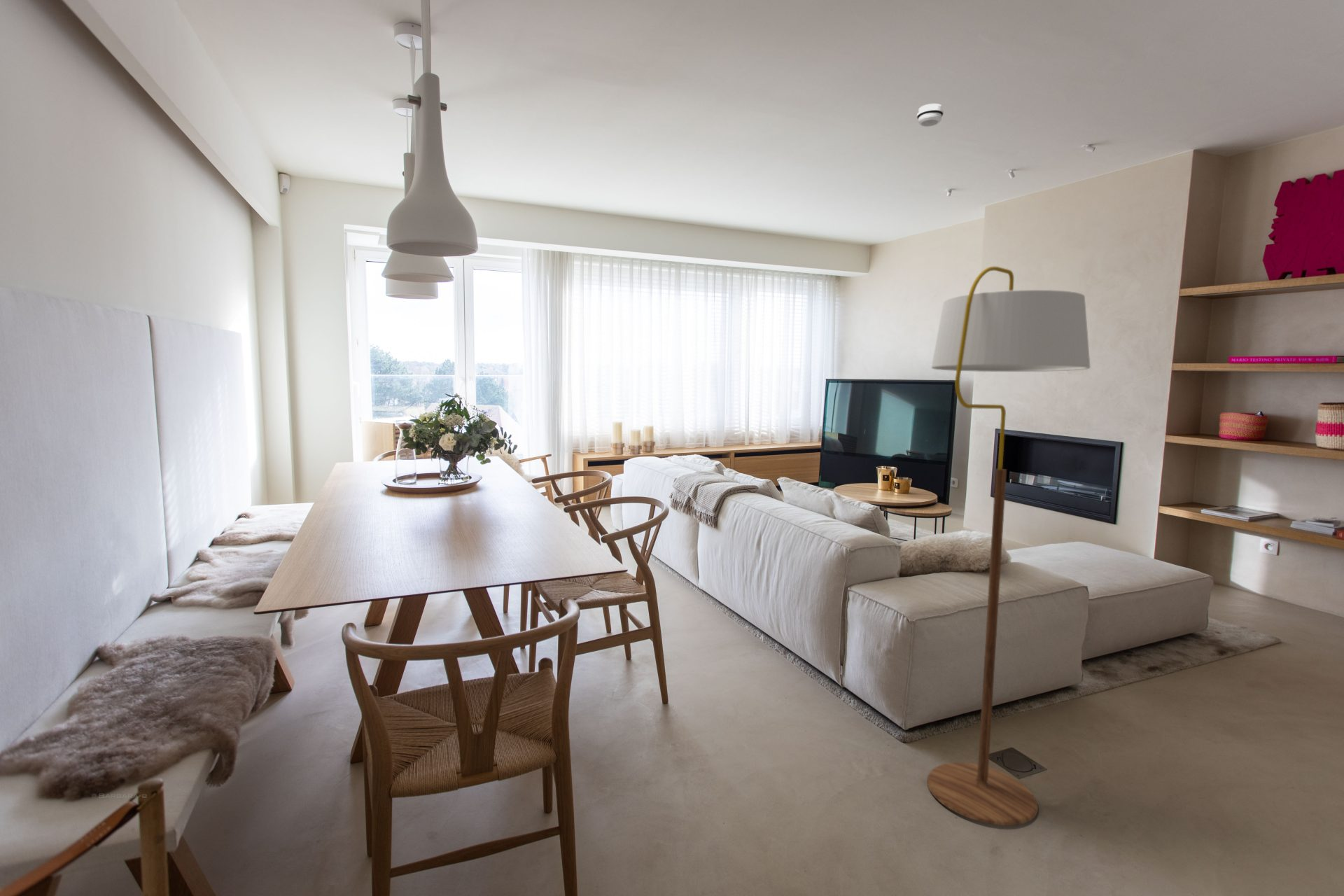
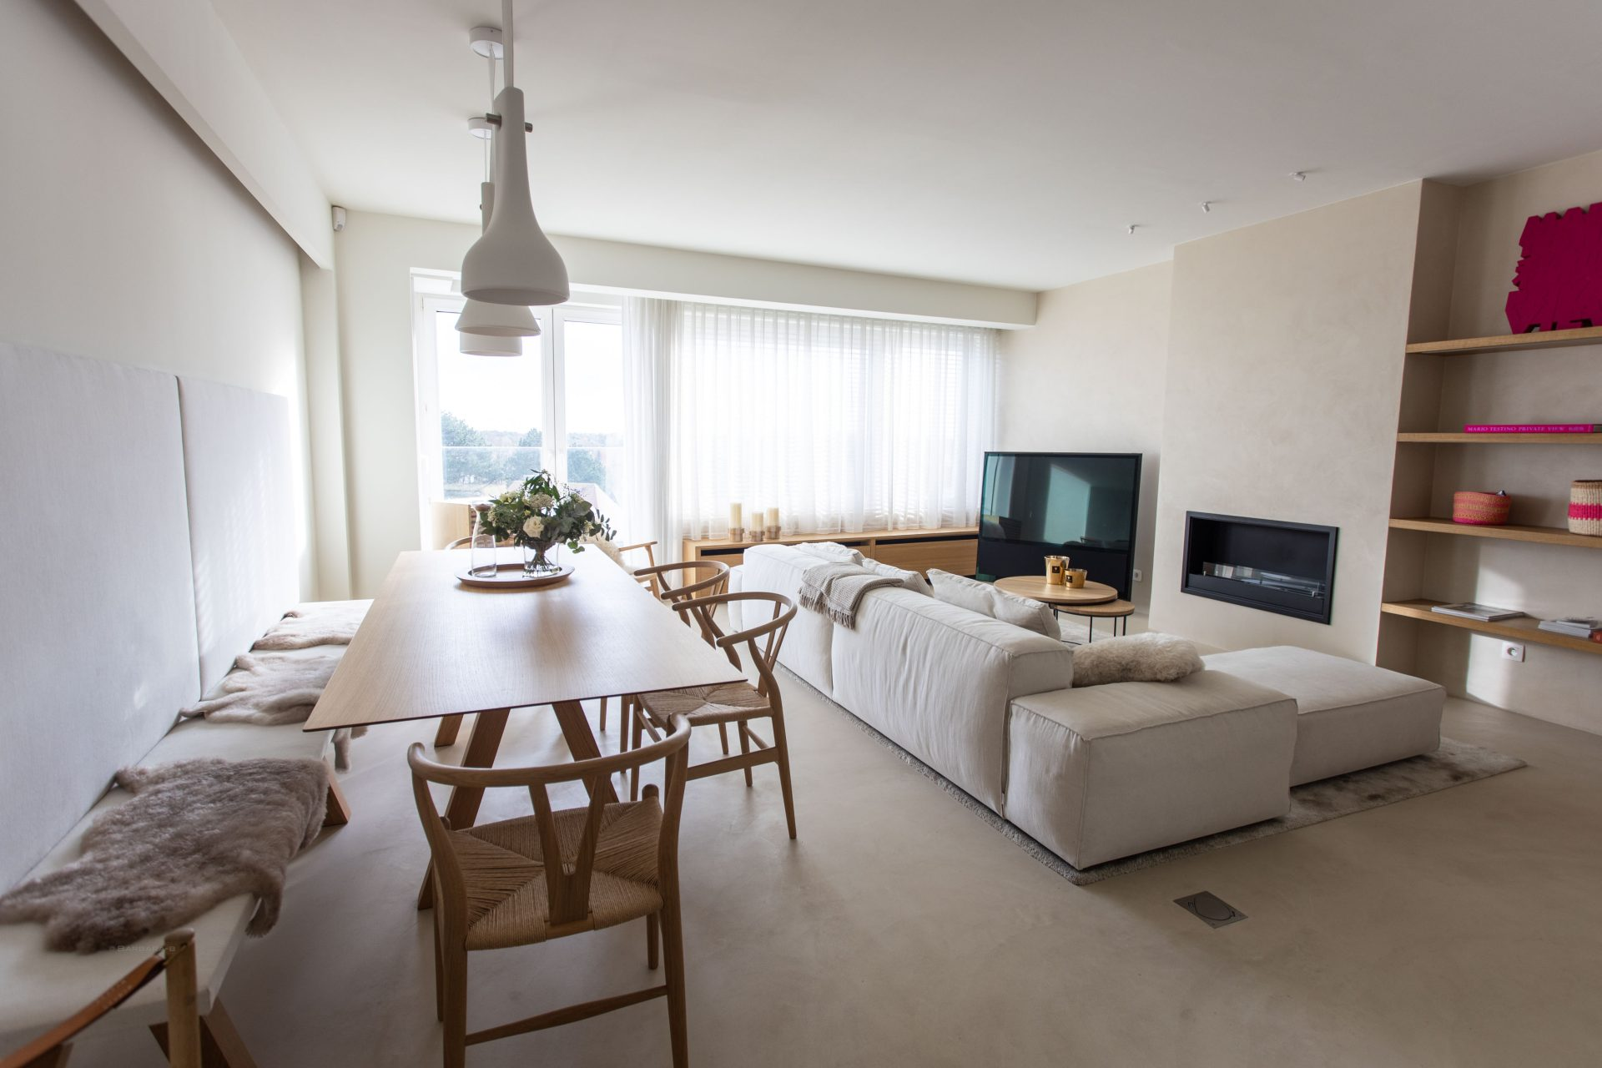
- floor lamp (991, 541)
- smoke detector (930, 115)
